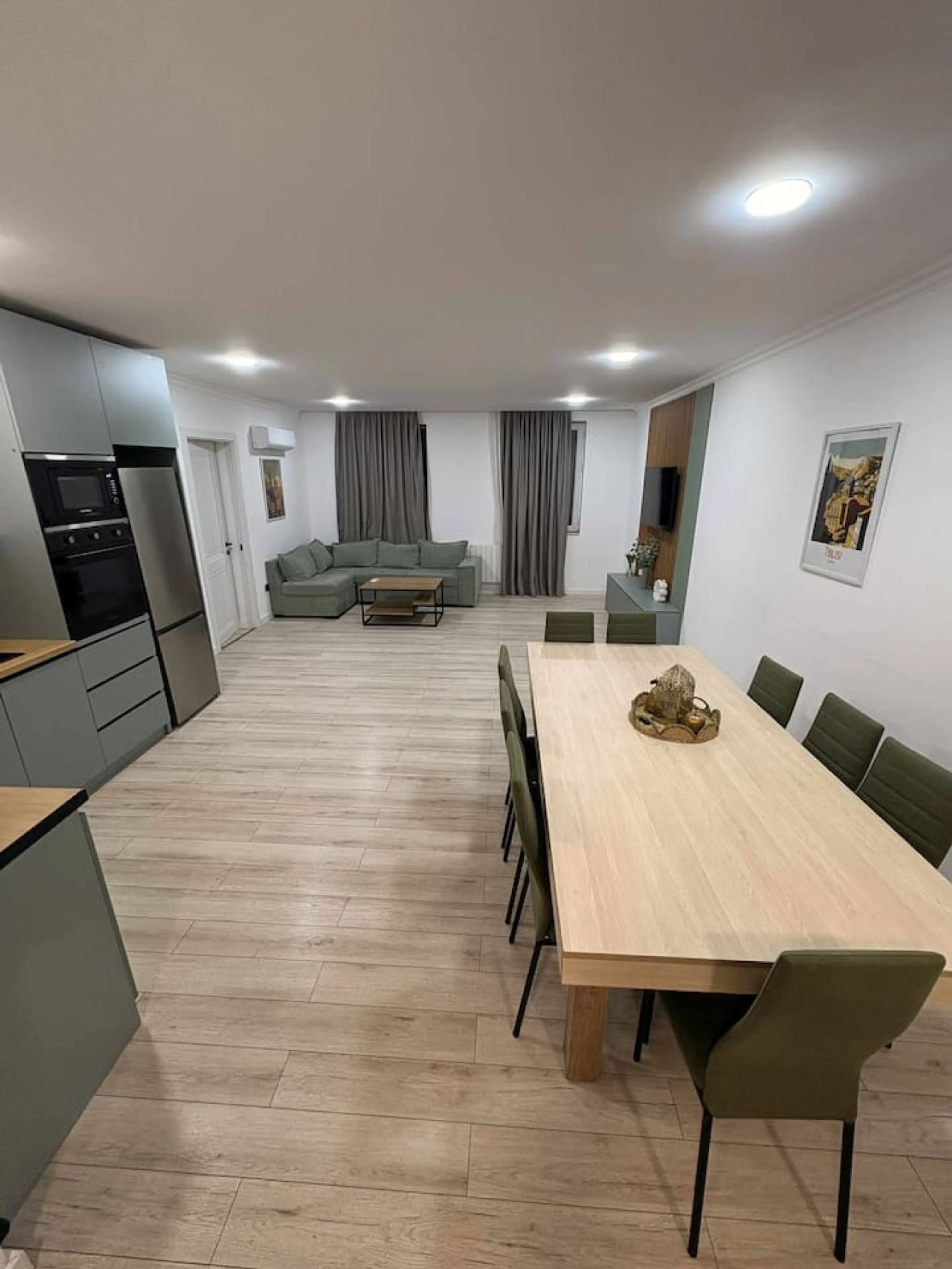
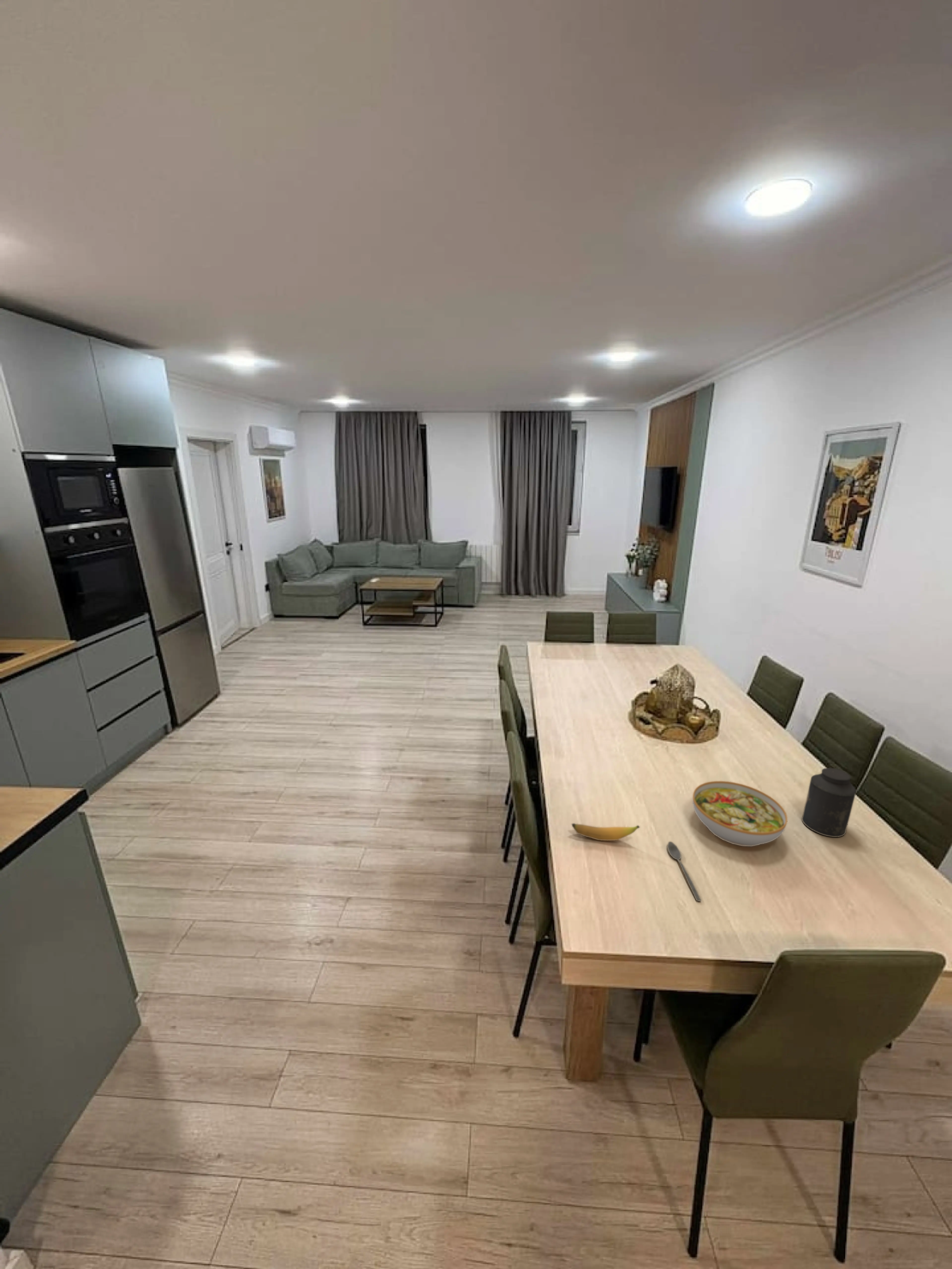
+ bowl (736, 816)
+ banana (604, 830)
+ canister (829, 799)
+ spoon (683, 869)
